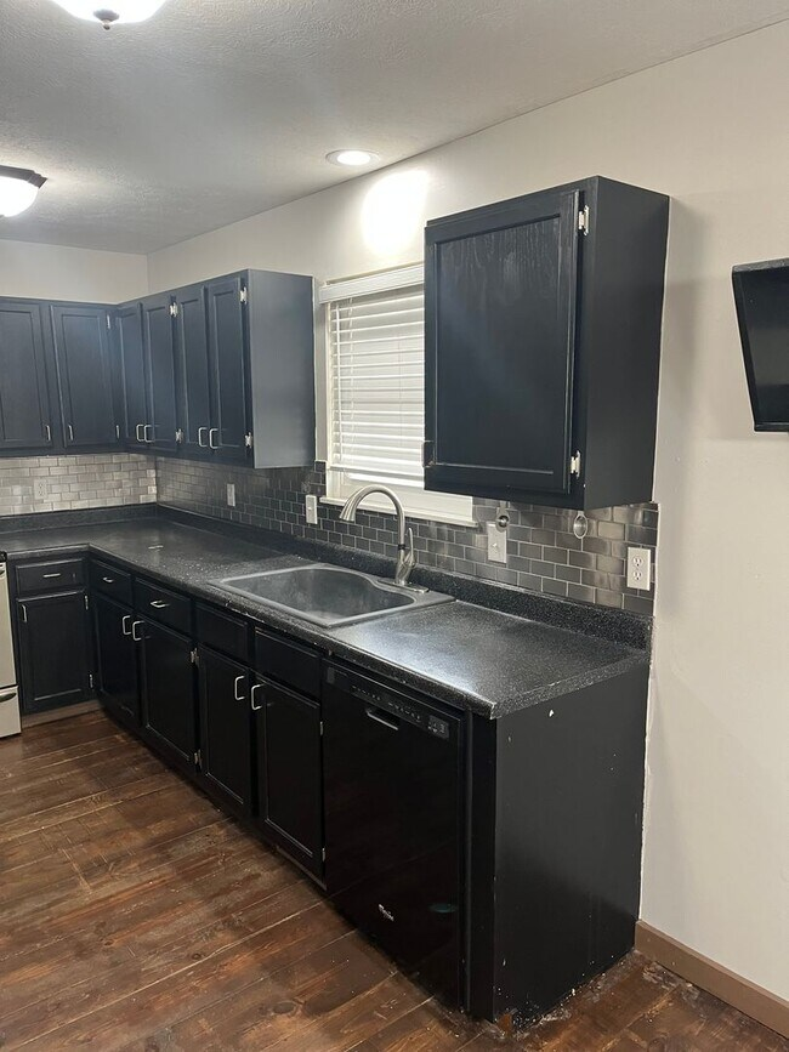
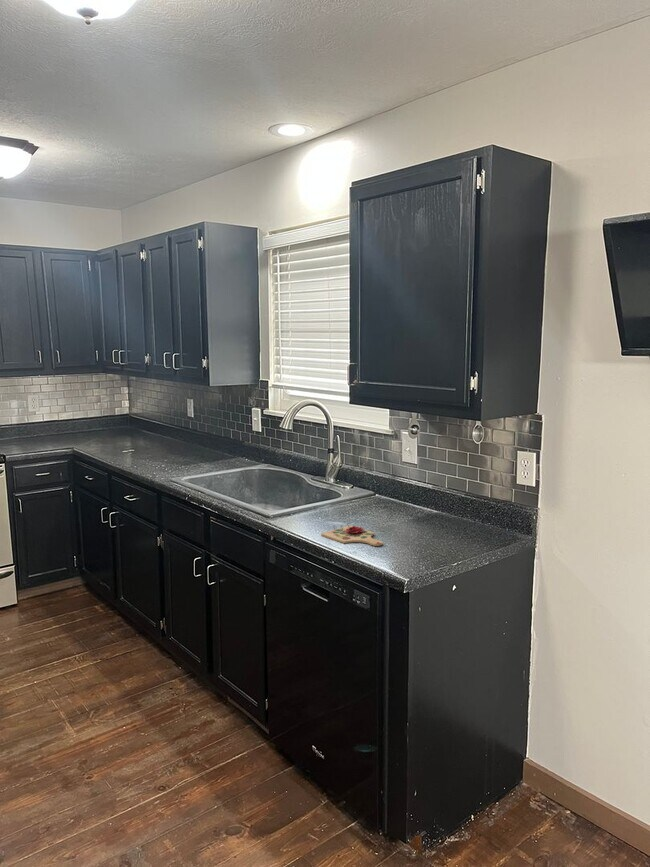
+ cutting board (357, 534)
